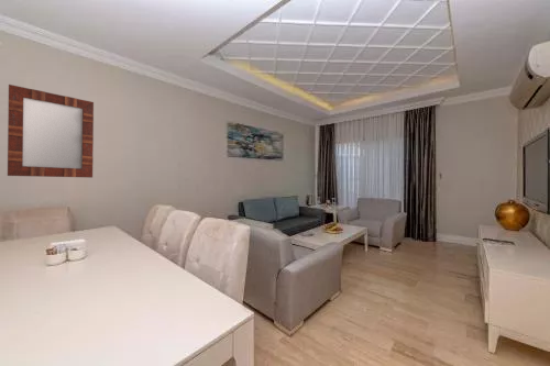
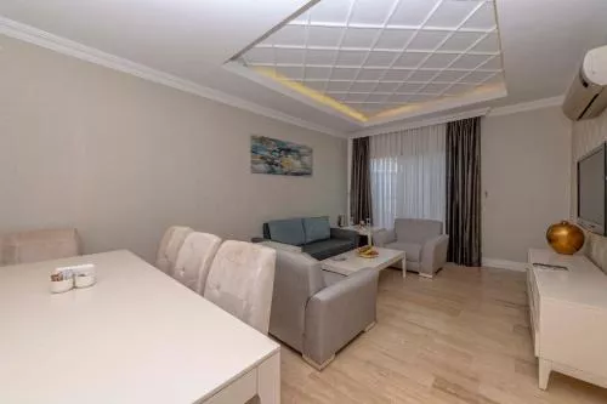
- home mirror (54, 135)
